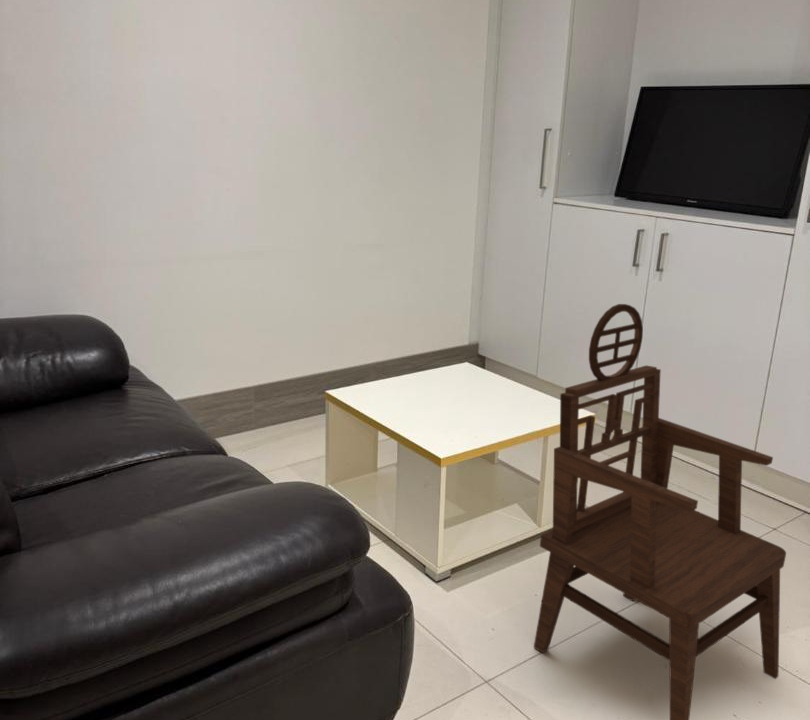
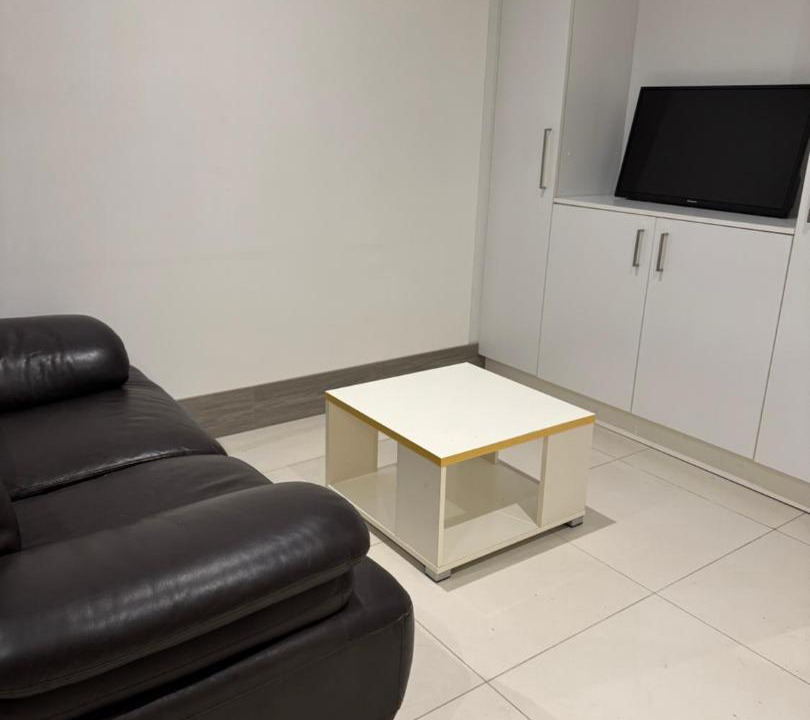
- armchair (675, 503)
